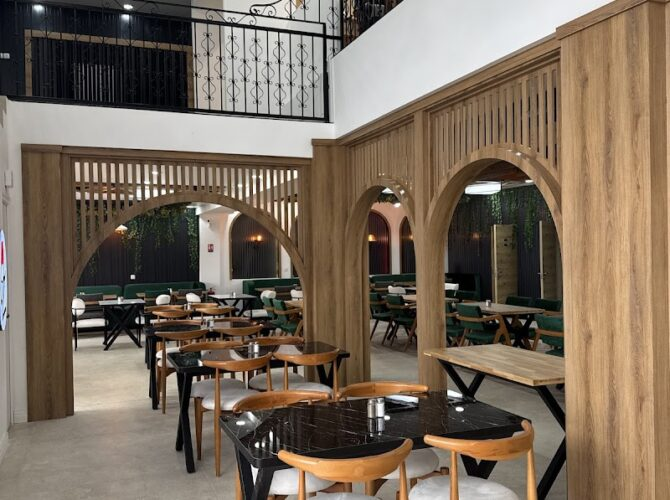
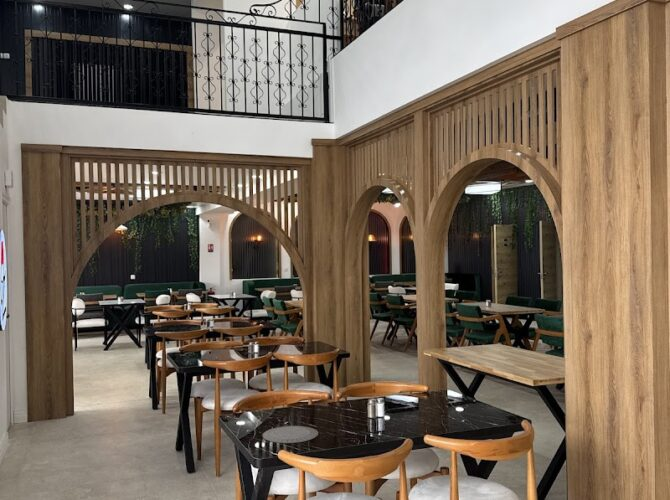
+ chinaware (290, 433)
